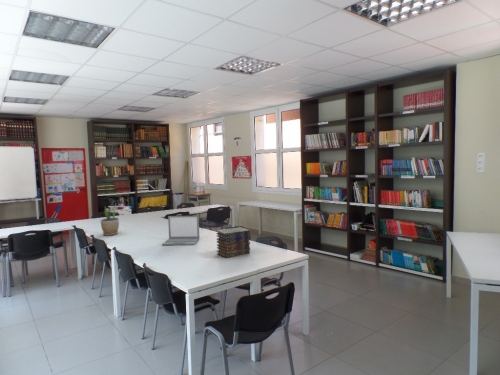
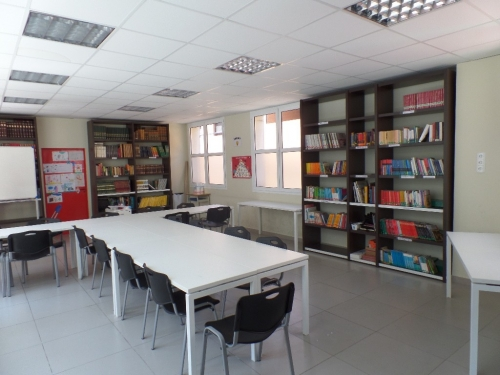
- potted plant (109, 218)
- book stack (233, 241)
- laptop (181, 229)
